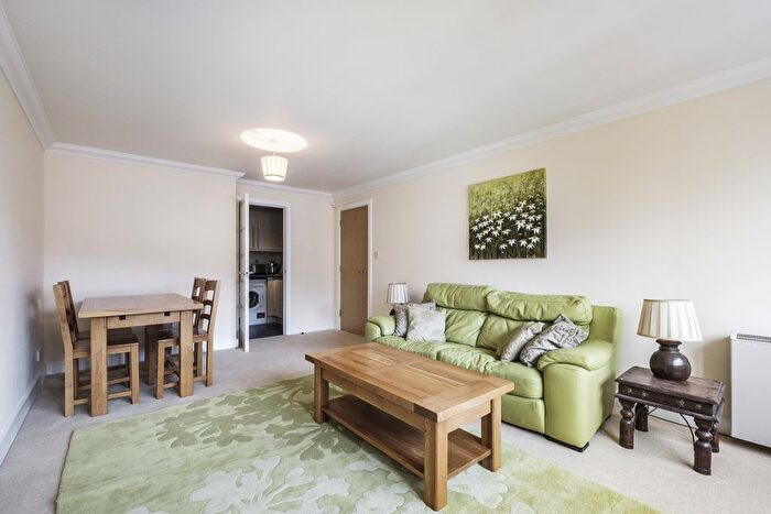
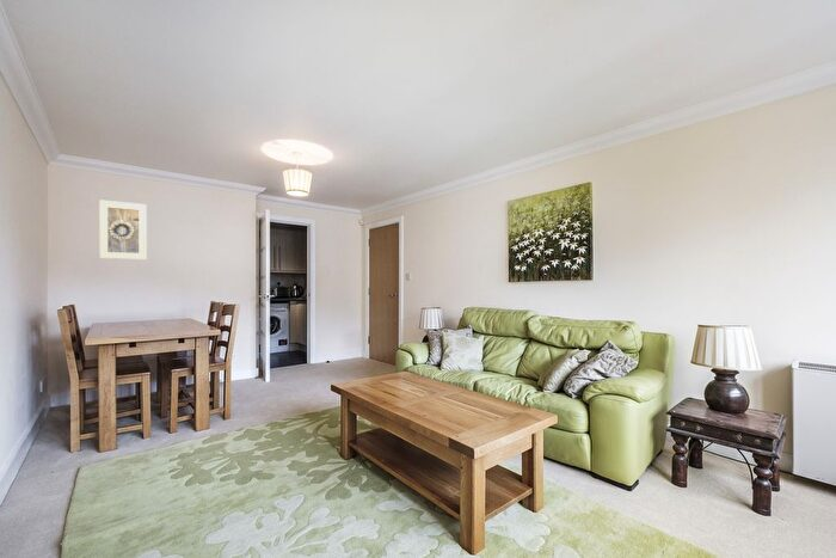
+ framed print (123, 231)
